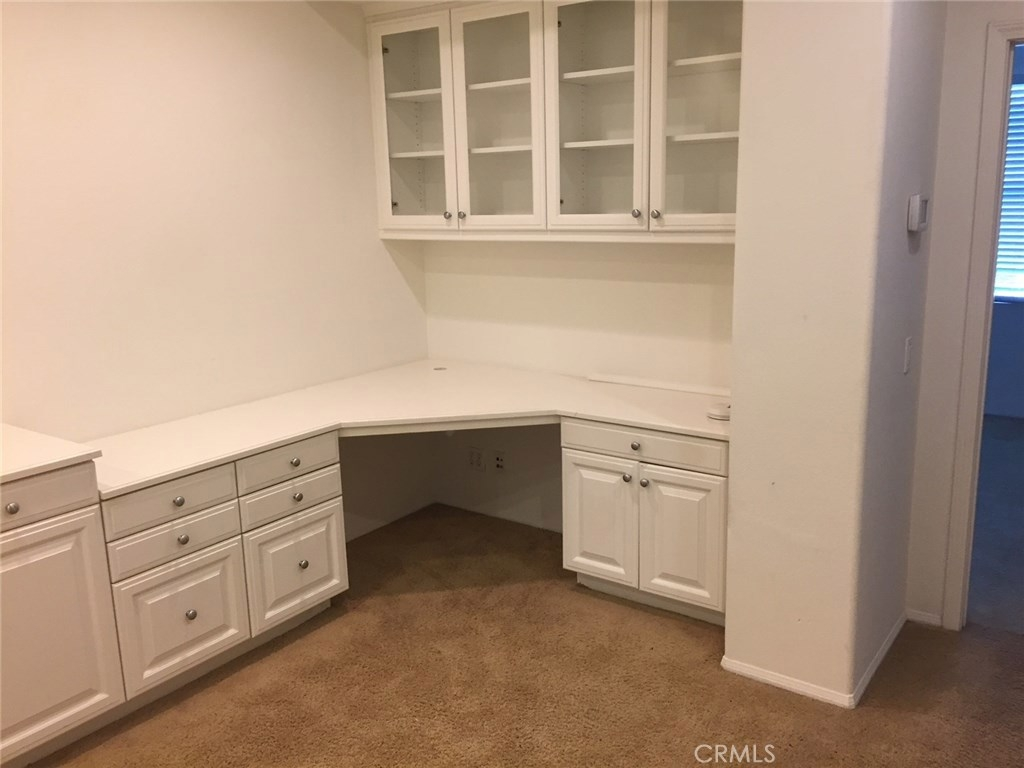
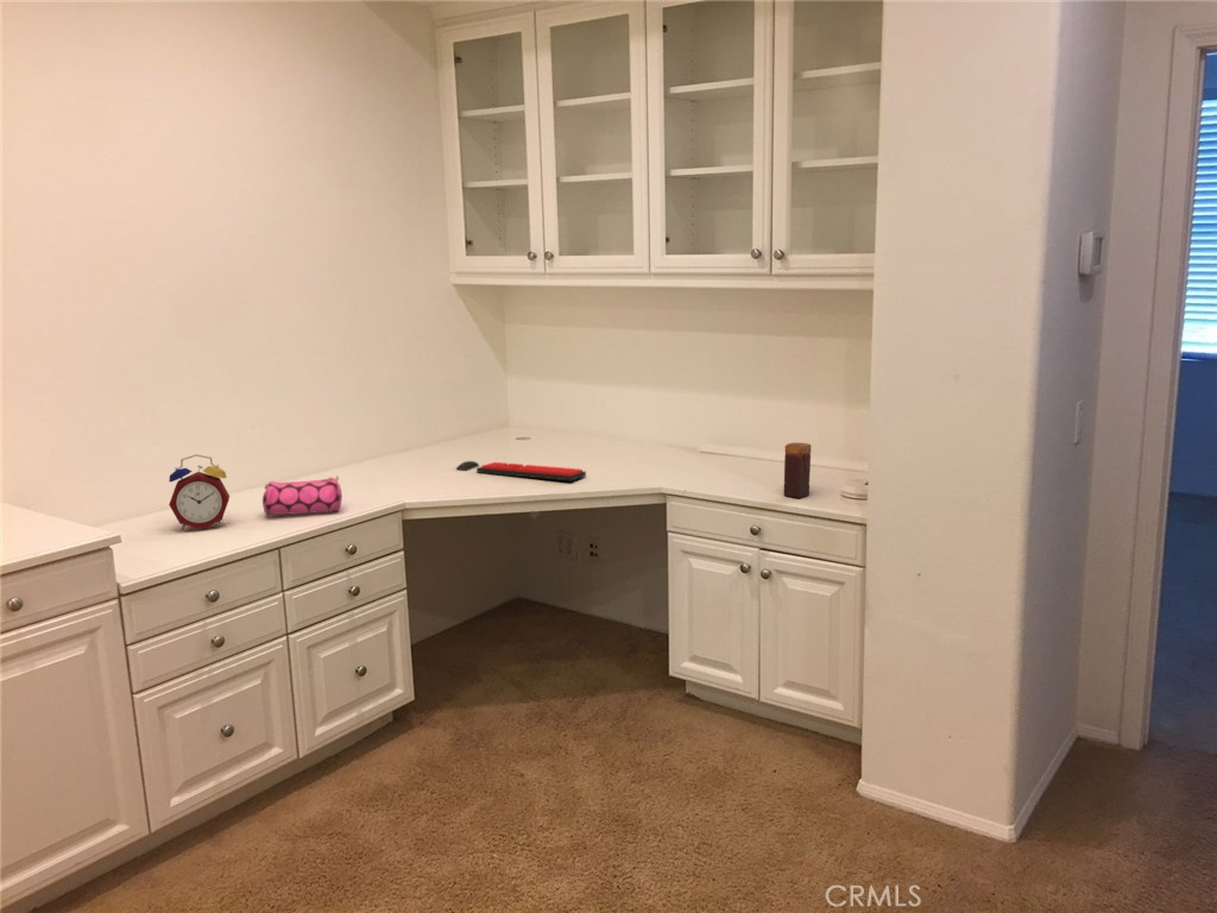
+ keyboard (518, 470)
+ pencil case (302, 495)
+ alarm clock (198, 490)
+ candle (796, 470)
